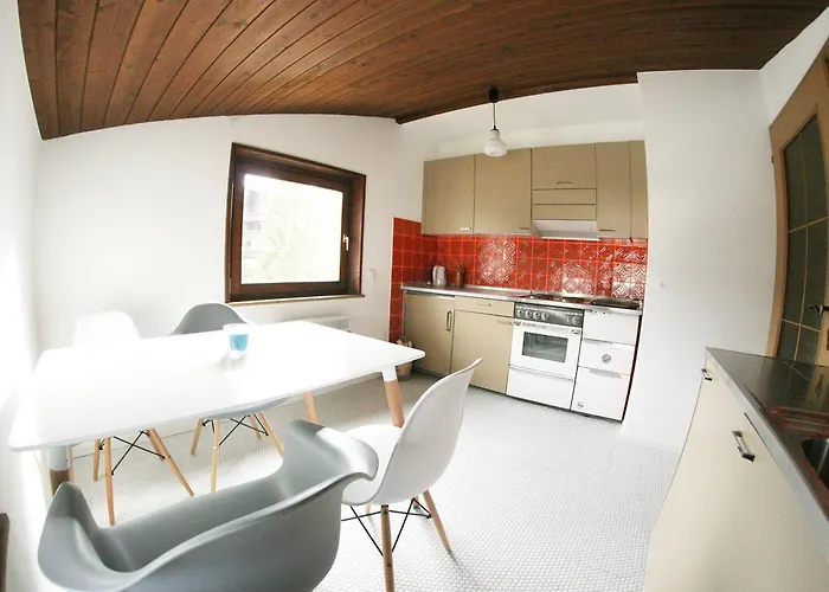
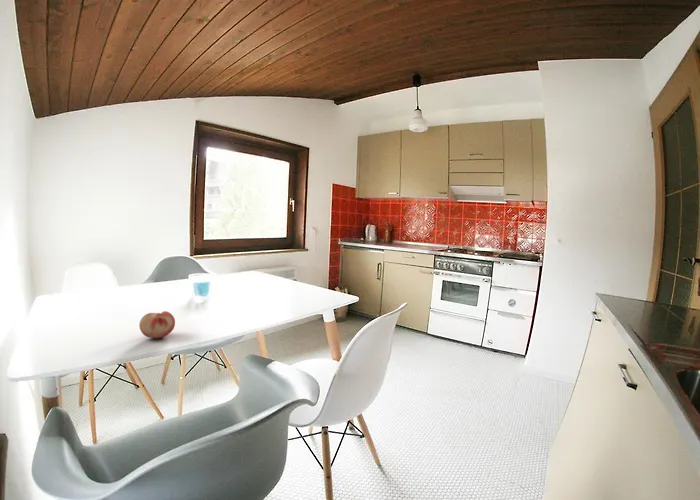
+ fruit (157, 324)
